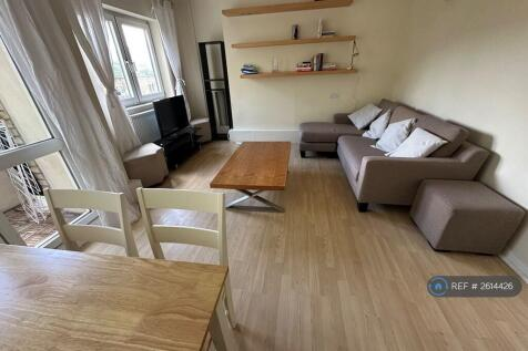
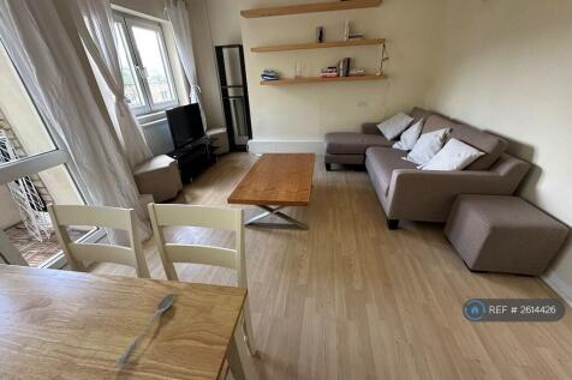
+ soupspoon (148, 324)
